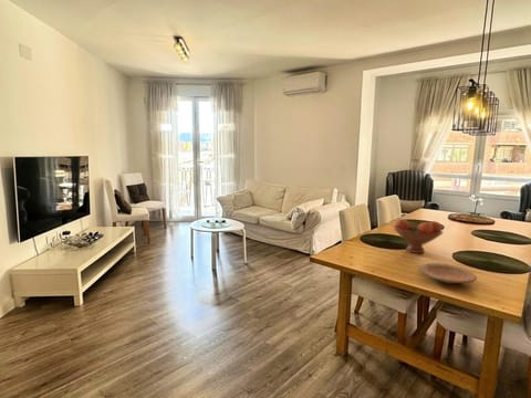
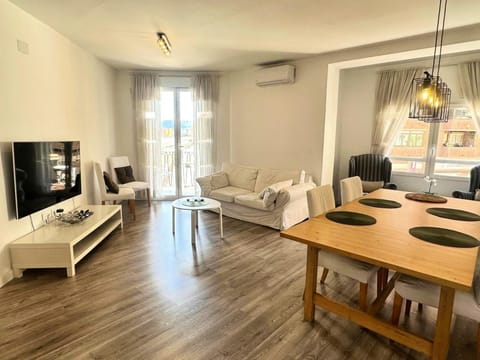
- fruit bowl (416, 234)
- plate (446, 274)
